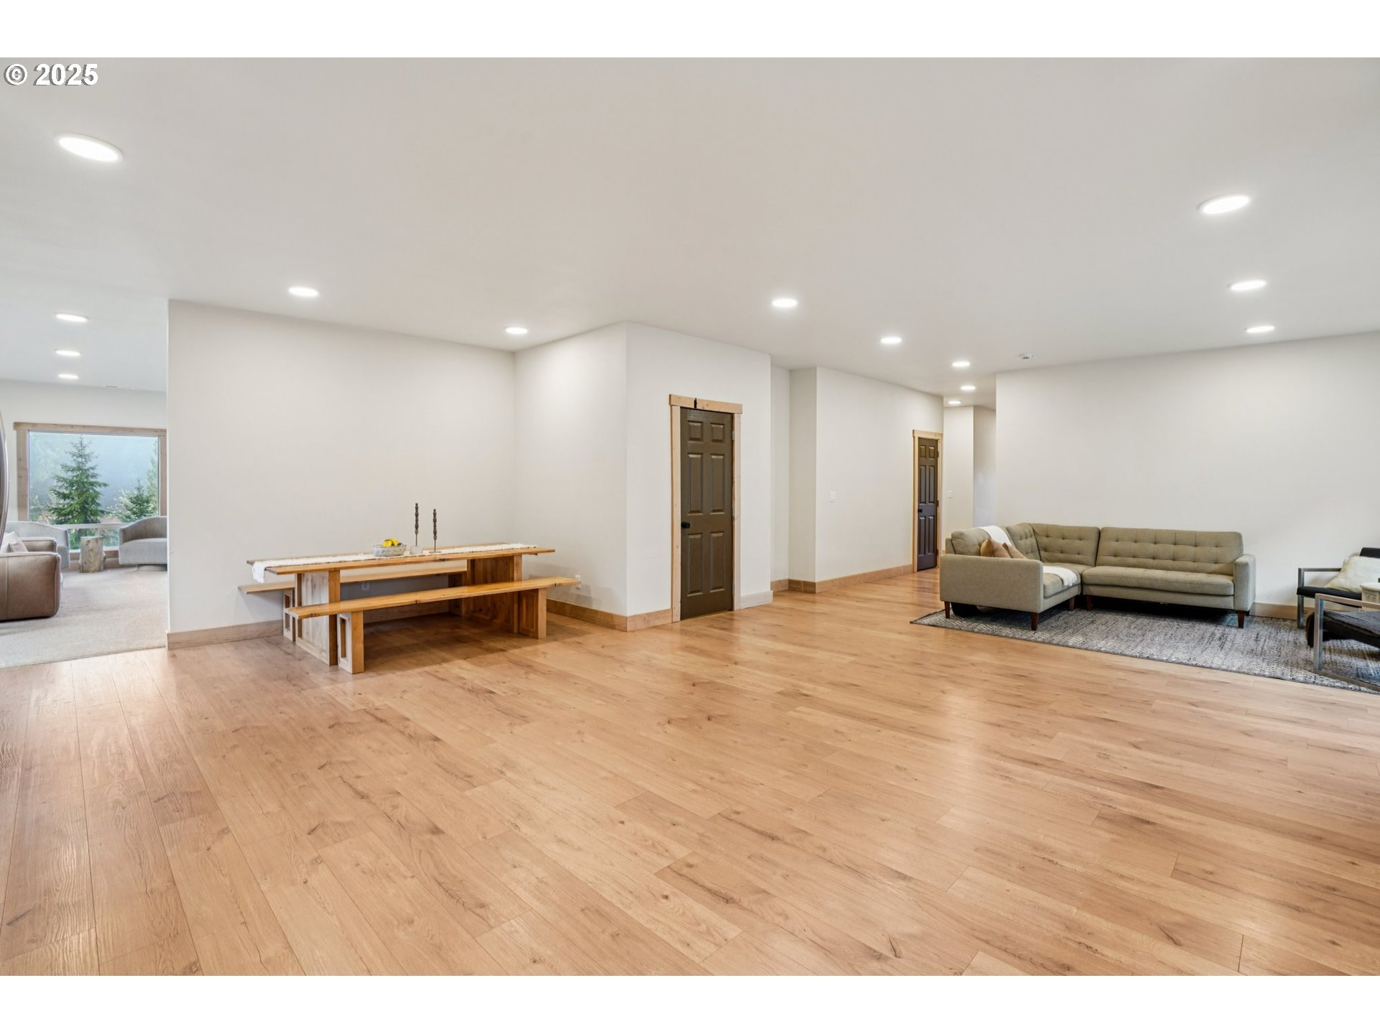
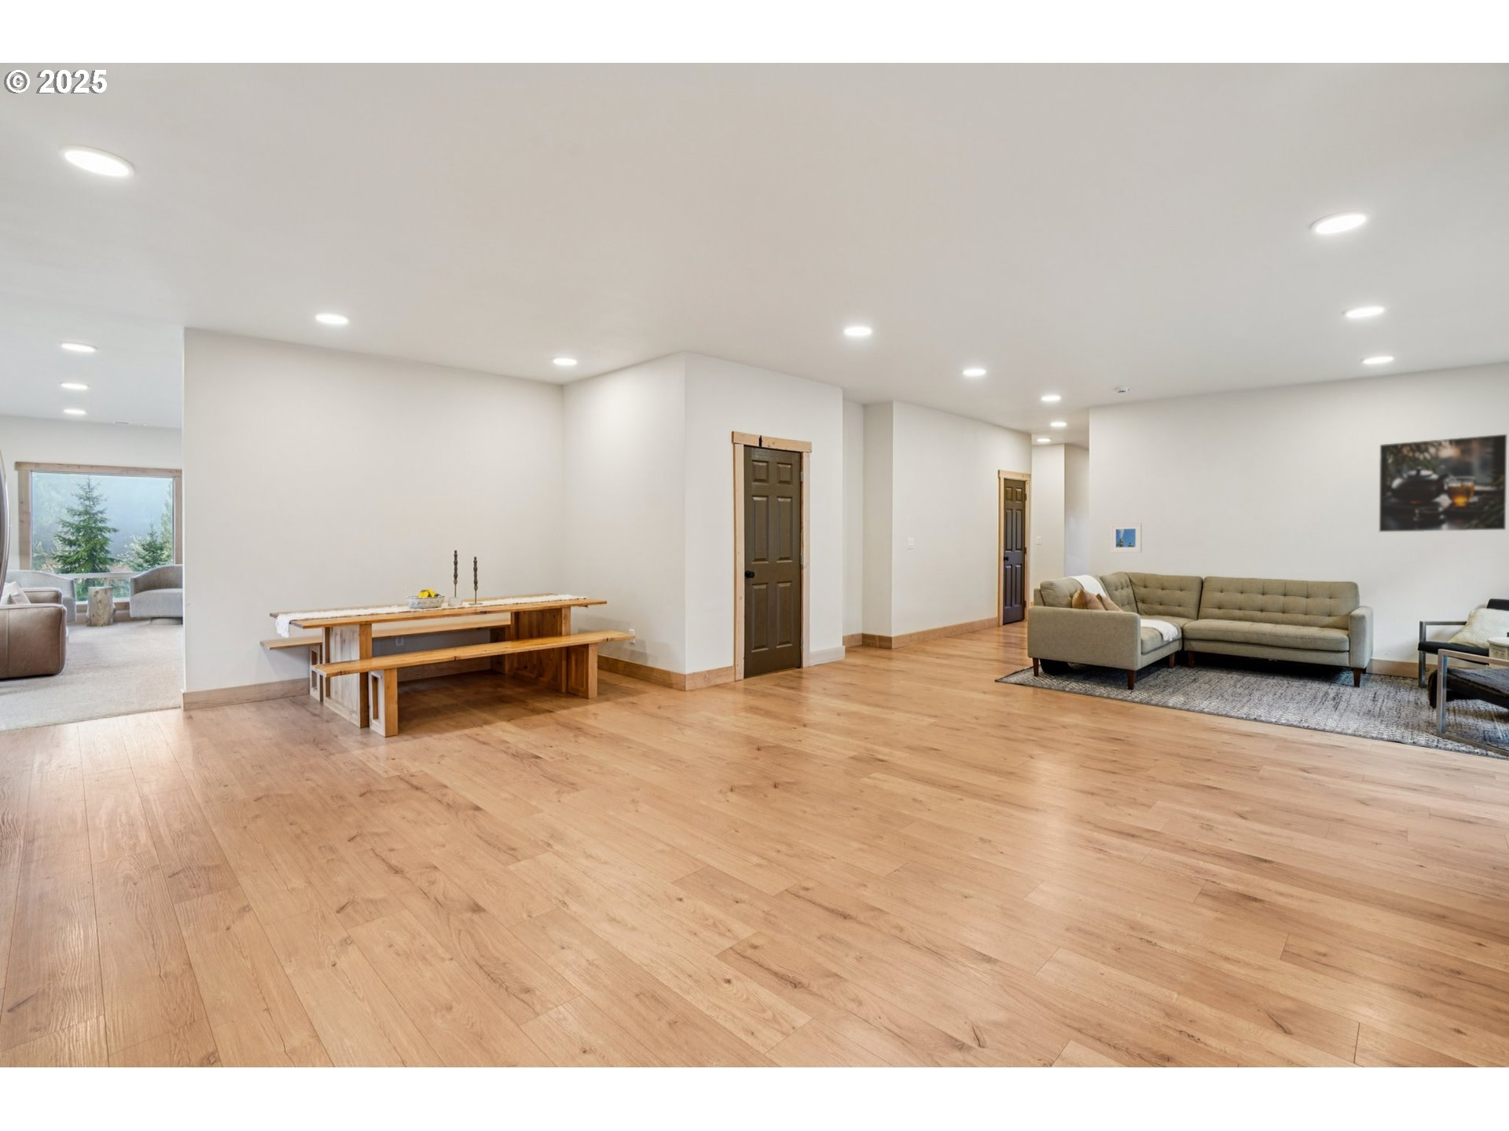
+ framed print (1440, 485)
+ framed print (1125, 538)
